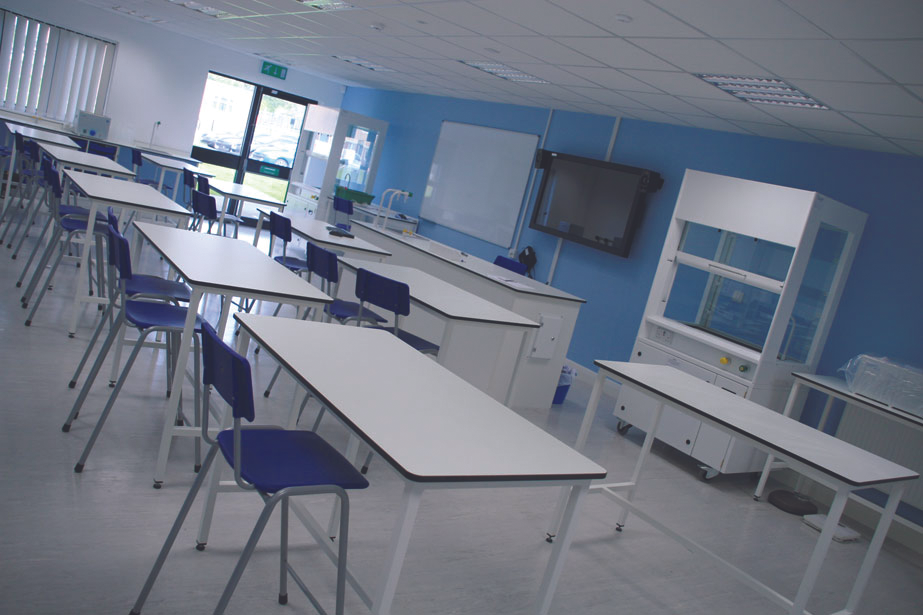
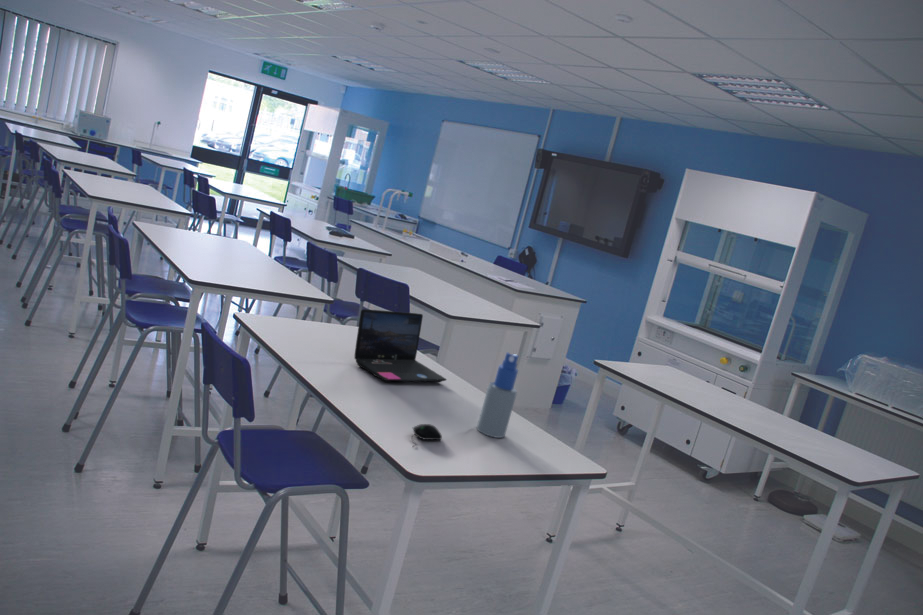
+ laptop (404, 346)
+ computer mouse (424, 432)
+ spray bottle (501, 393)
